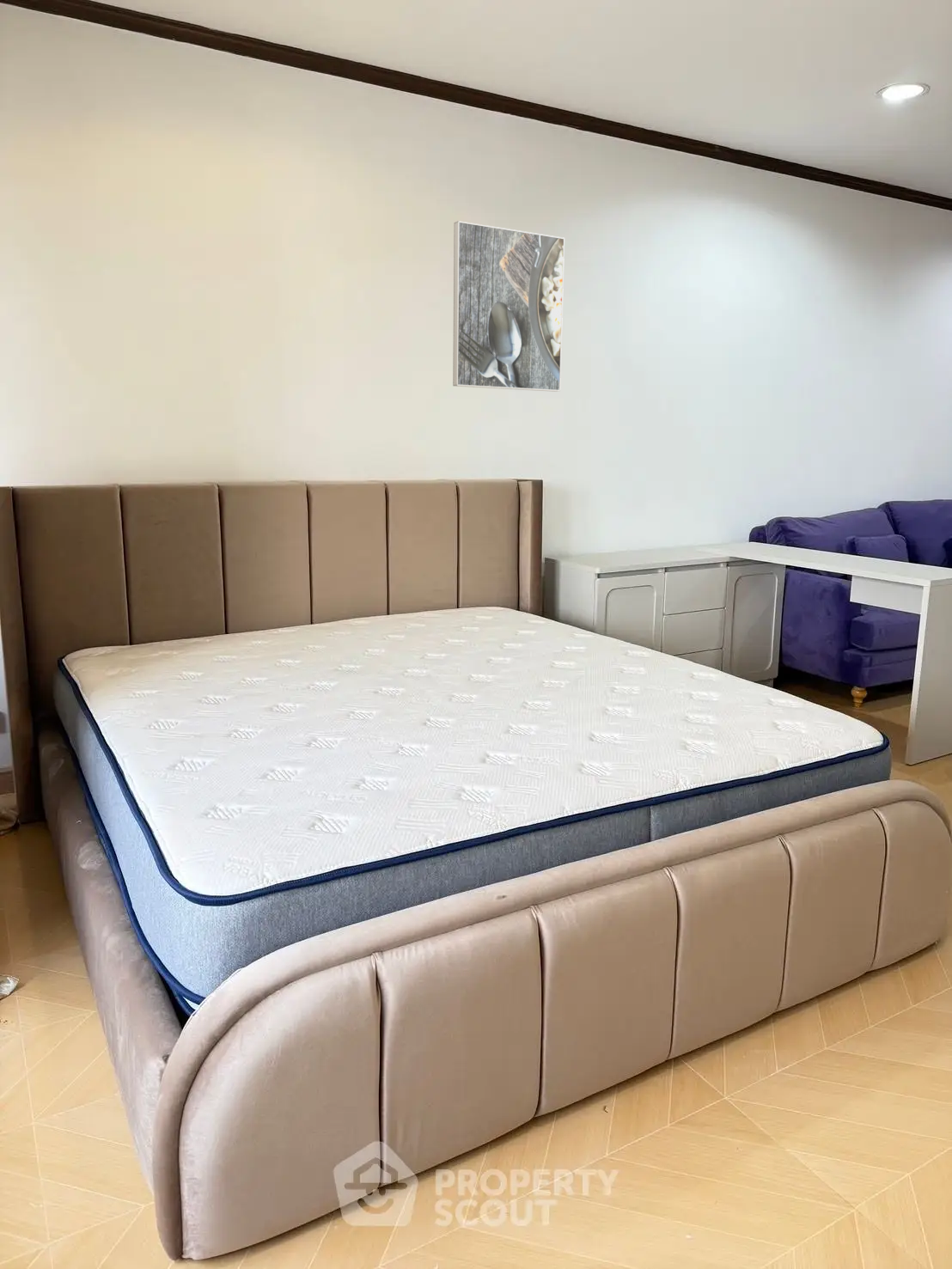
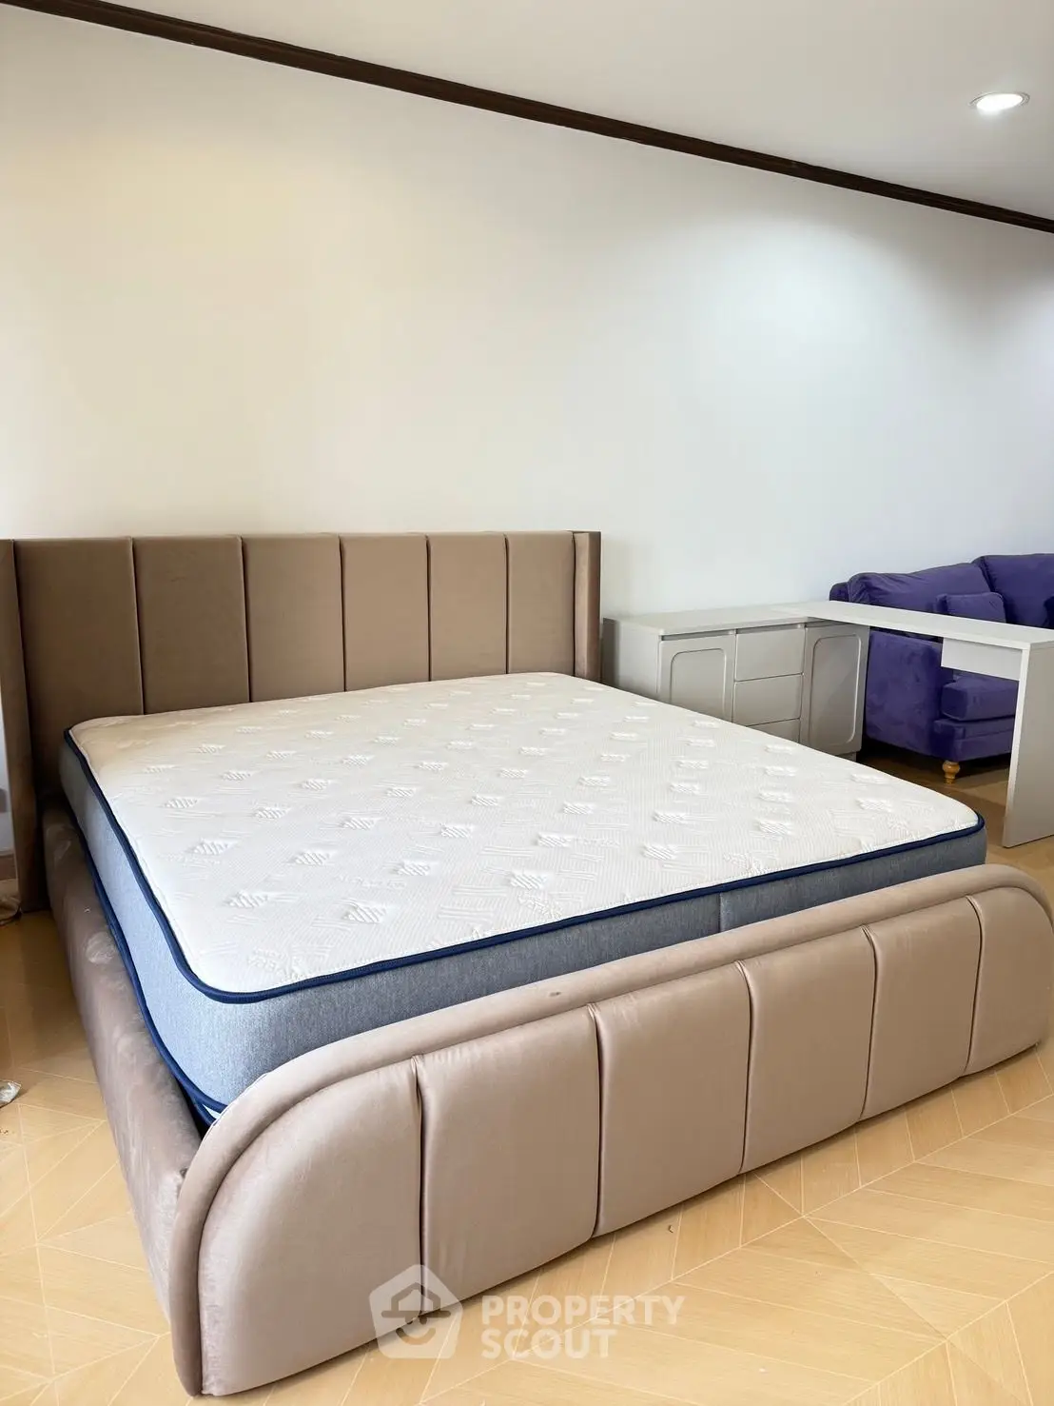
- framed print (510, 310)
